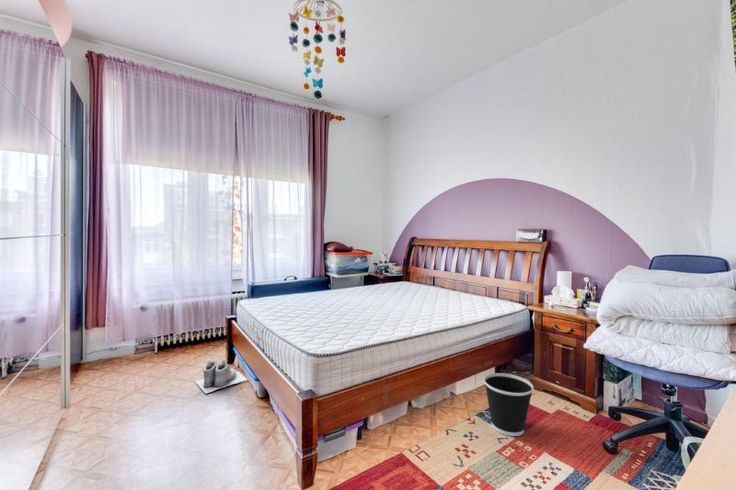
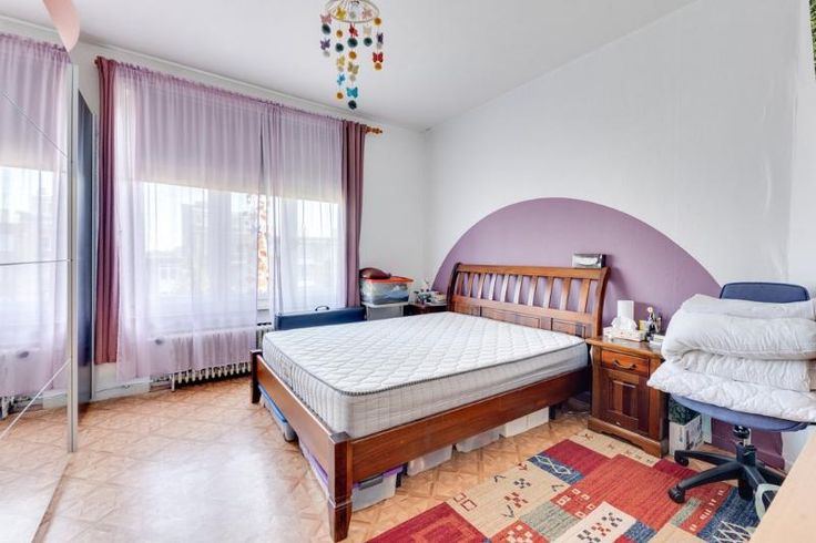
- boots (221, 370)
- wastebasket (507, 404)
